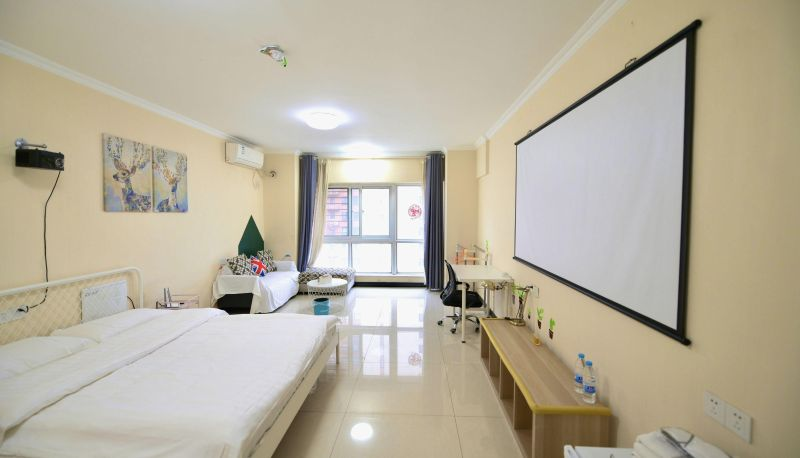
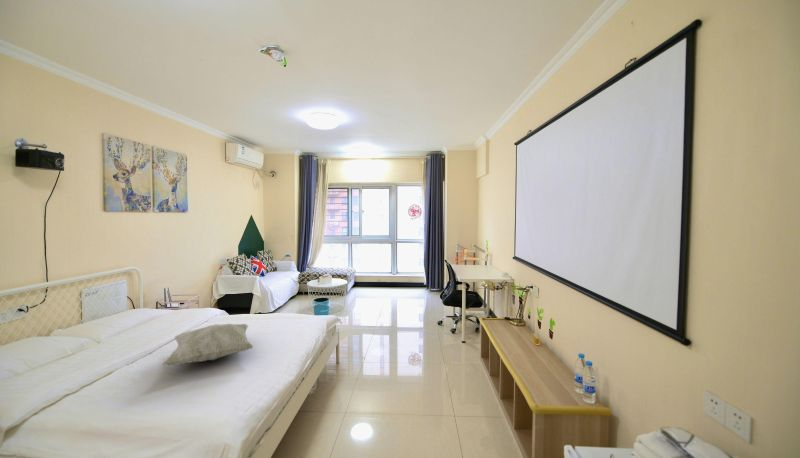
+ decorative pillow (212, 341)
